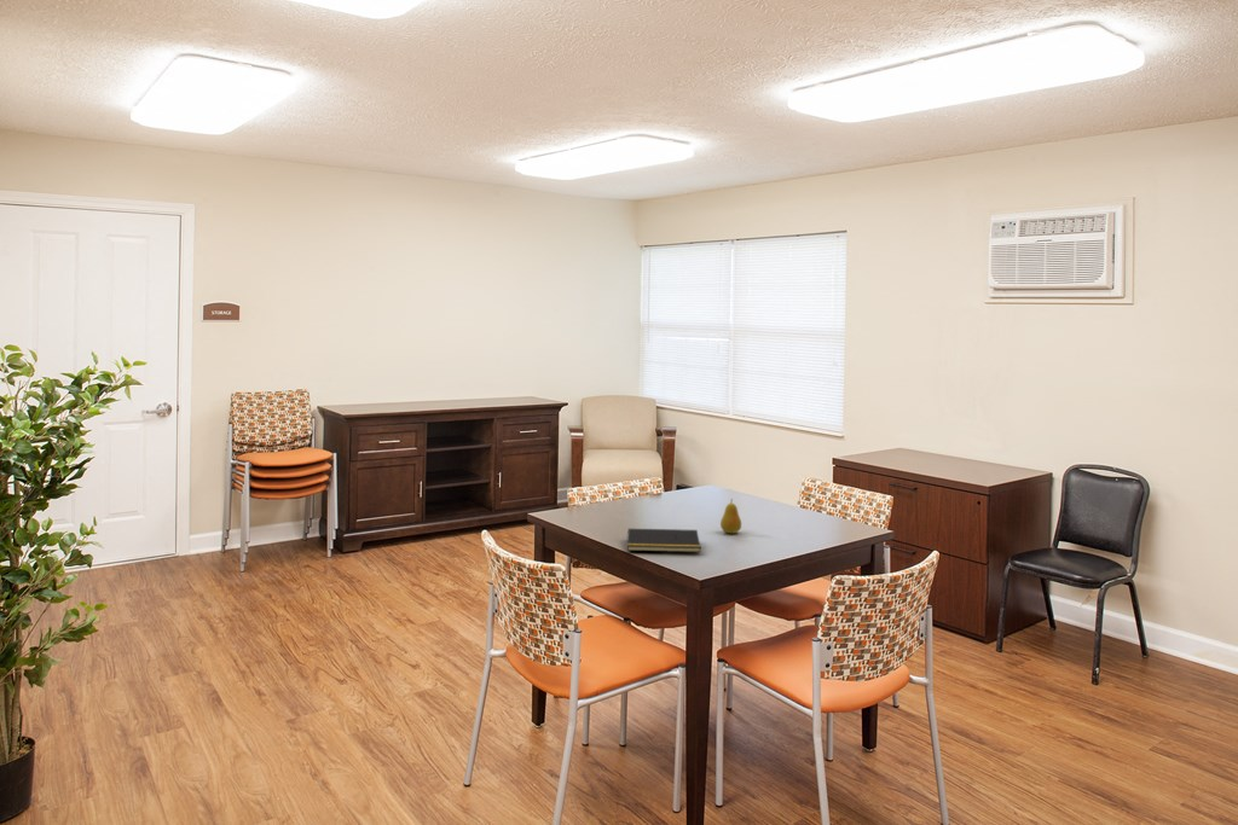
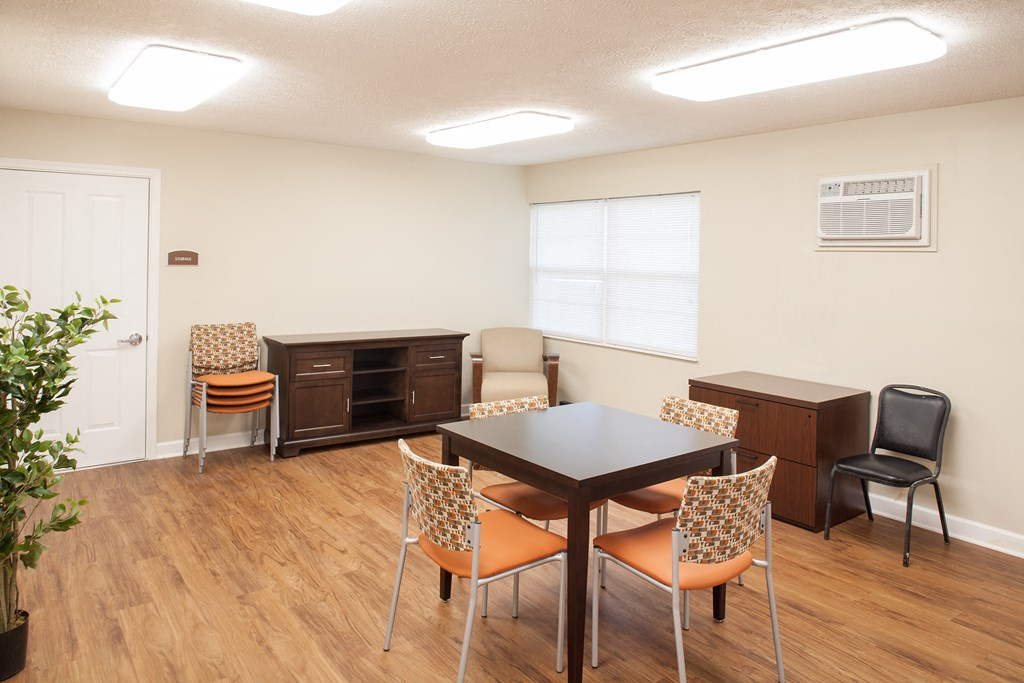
- fruit (730, 515)
- notepad (663, 540)
